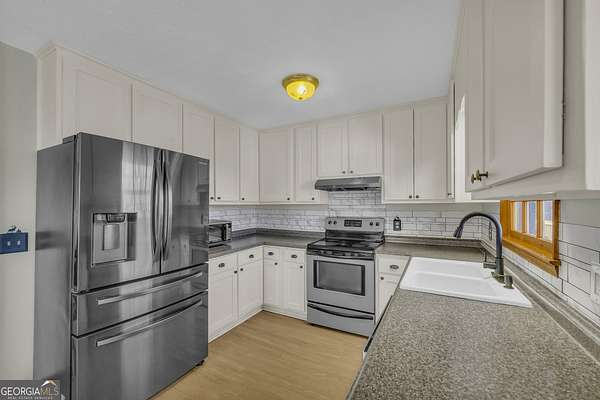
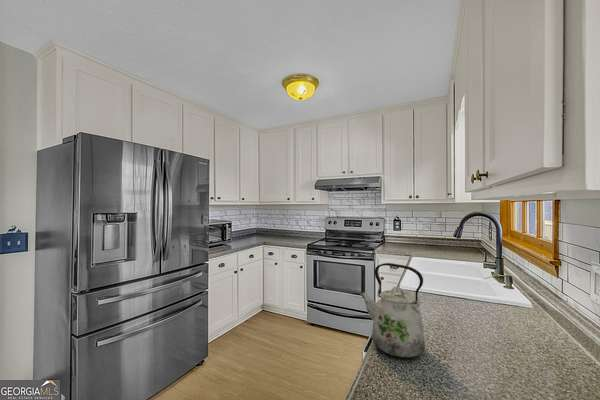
+ kettle (388, 303)
